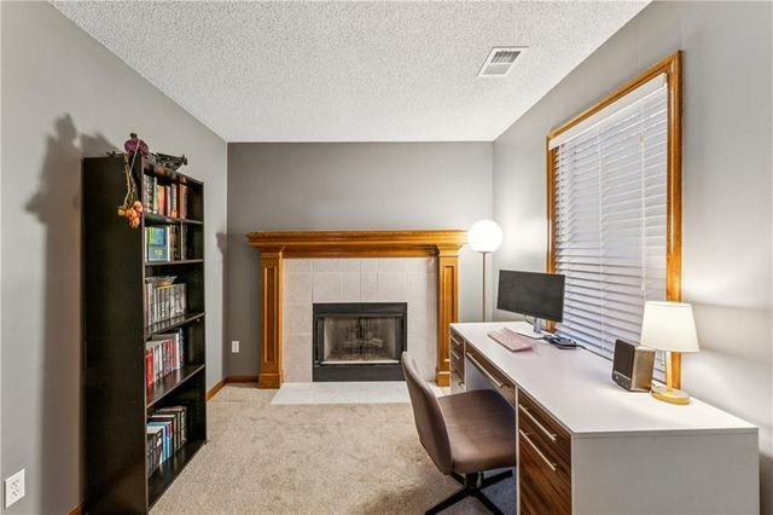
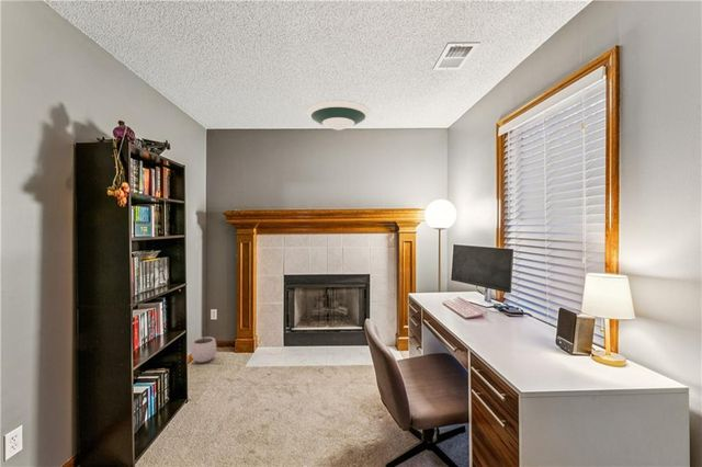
+ plant pot (203, 345)
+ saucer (338, 119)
